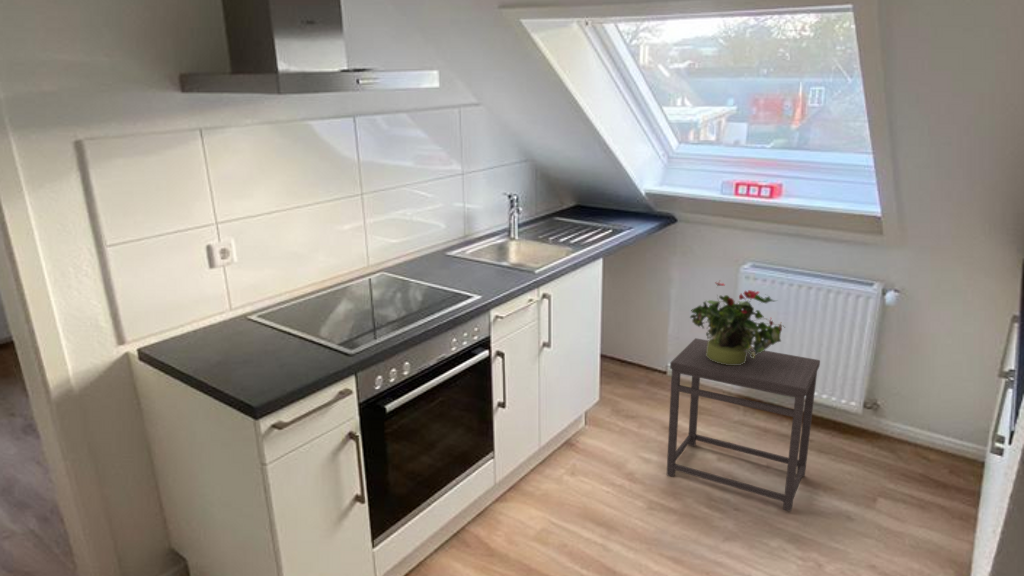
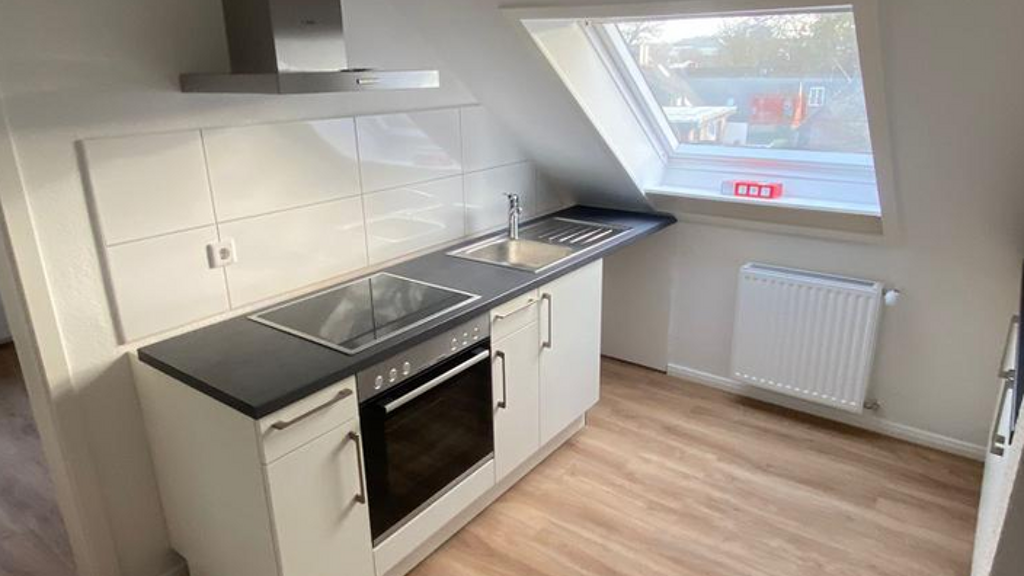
- potted plant (735, 319)
- side table (741, 405)
